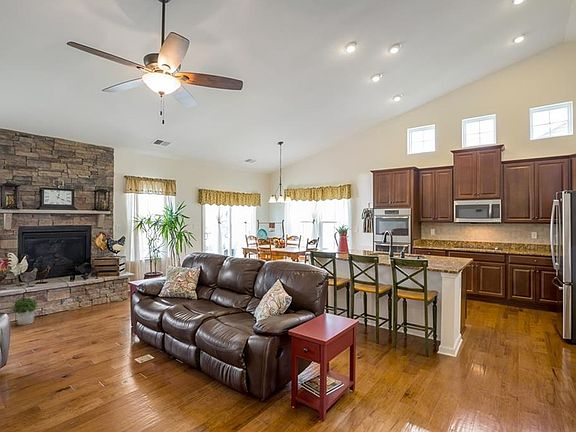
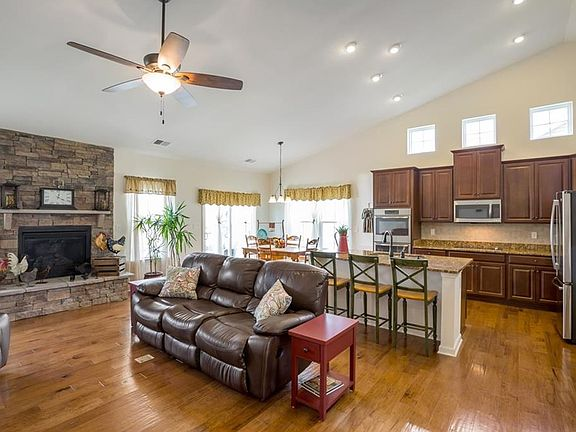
- potted plant (24, 310)
